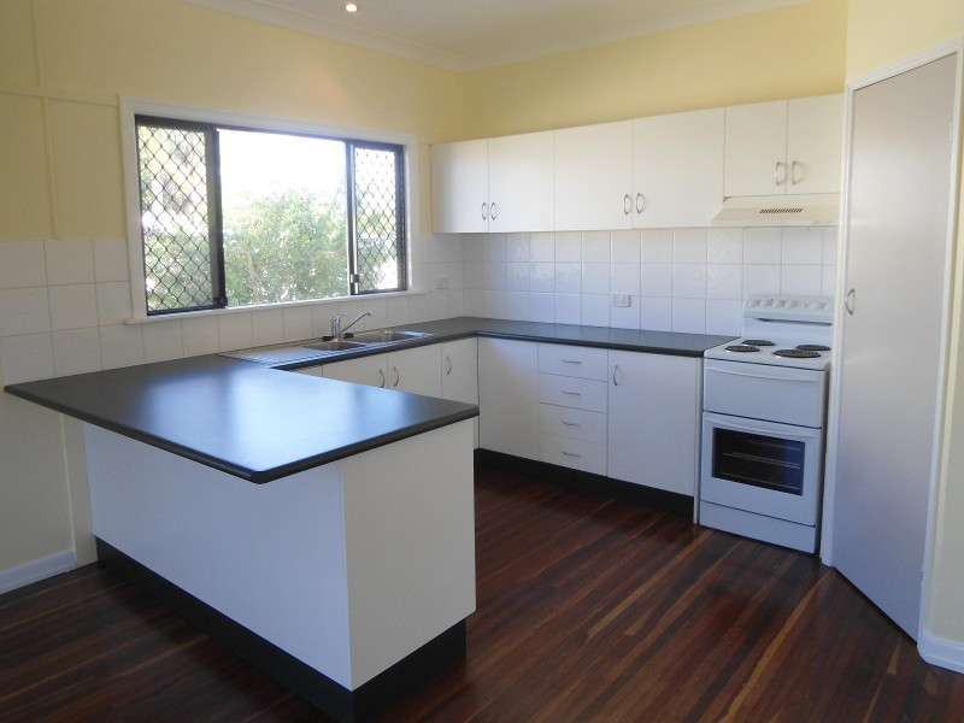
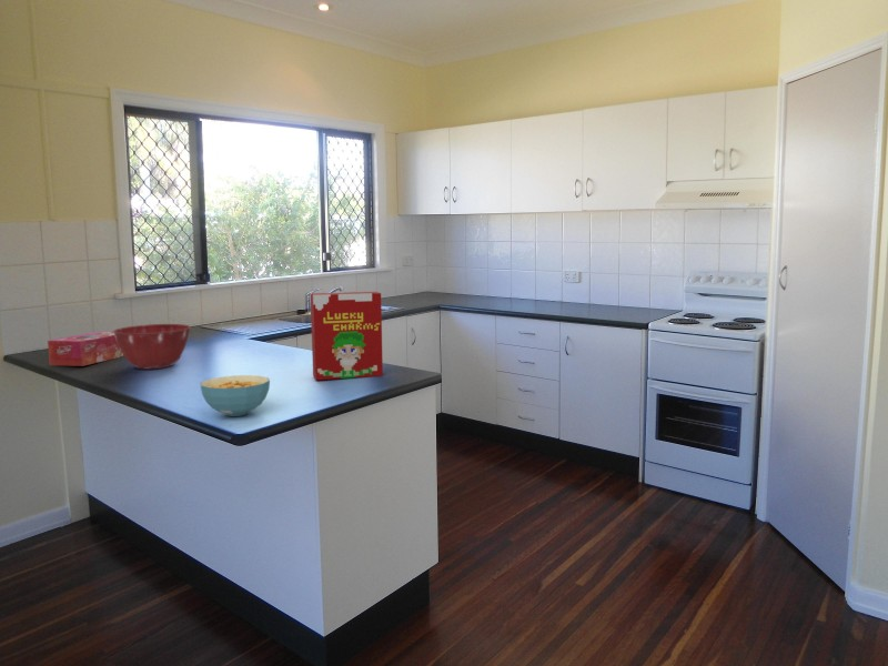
+ cereal bowl (235, 397)
+ tissue box (90, 347)
+ mixing bowl (153, 346)
+ cereal box (346, 334)
